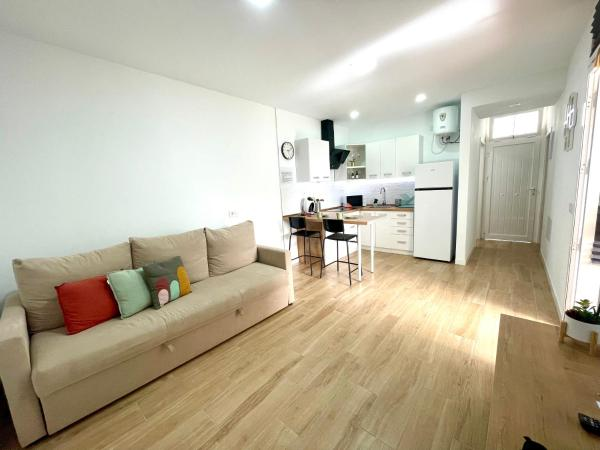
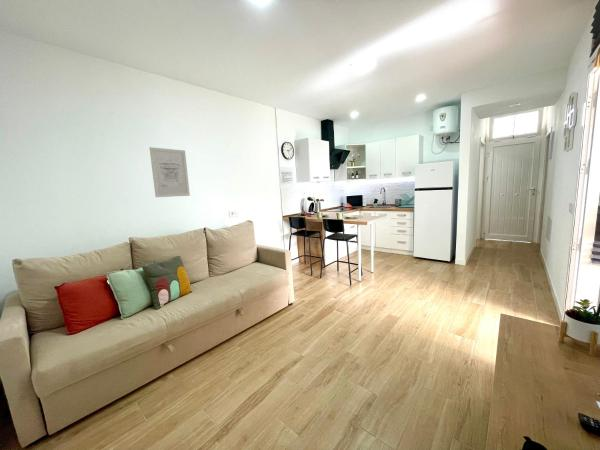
+ wall art (170, 173)
